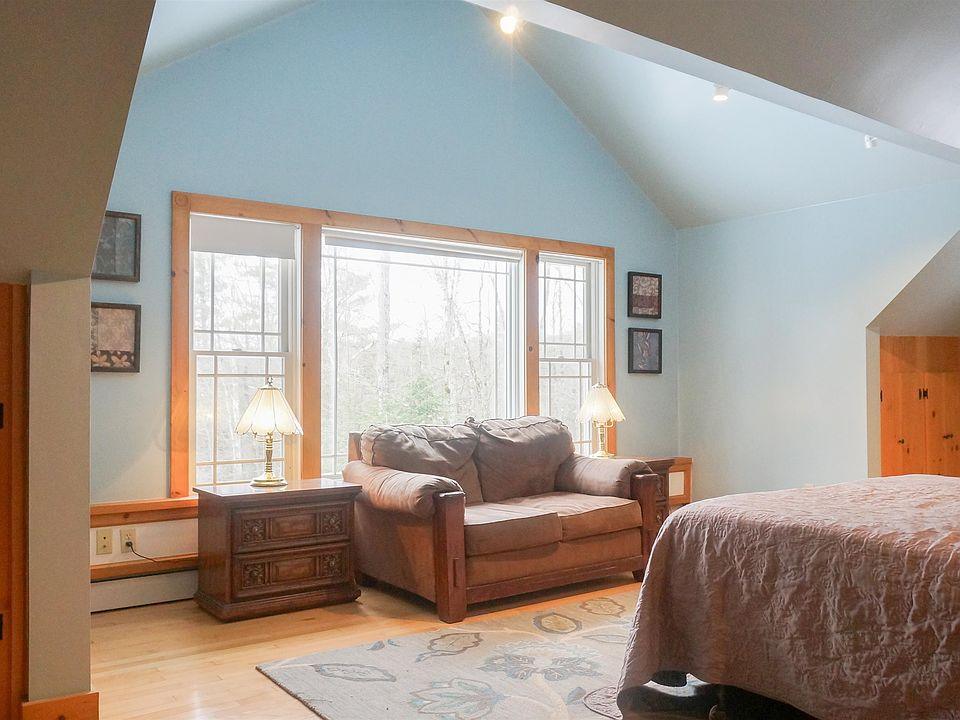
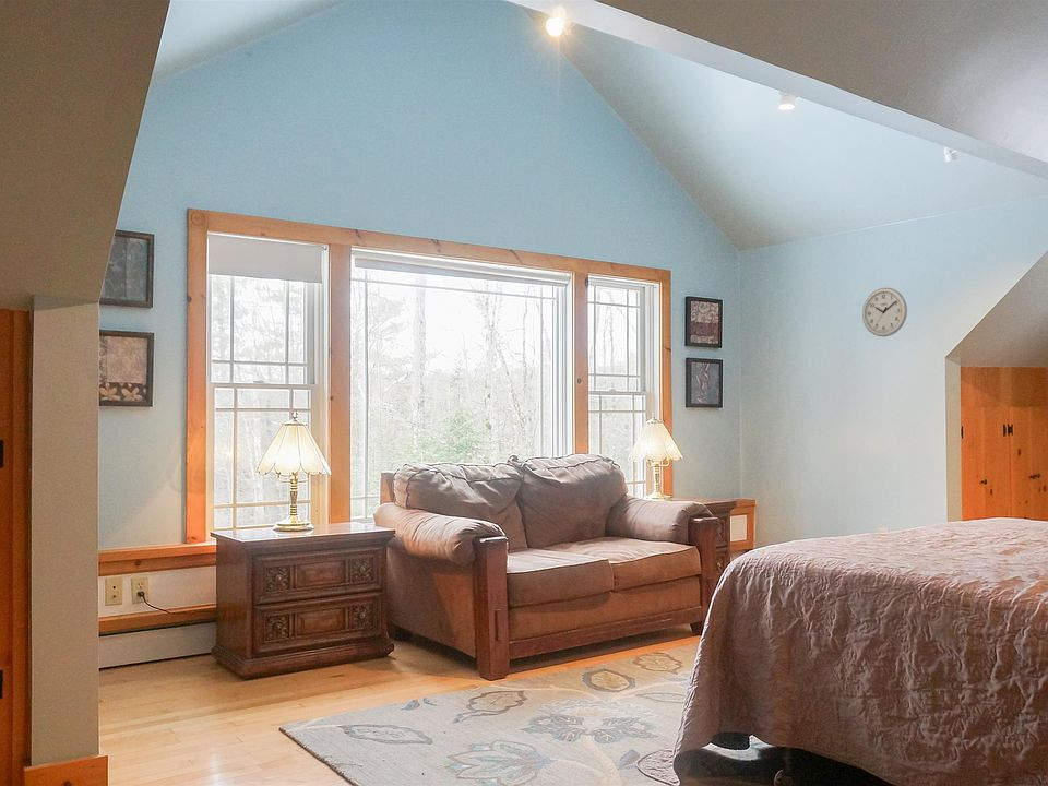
+ wall clock (883, 311)
